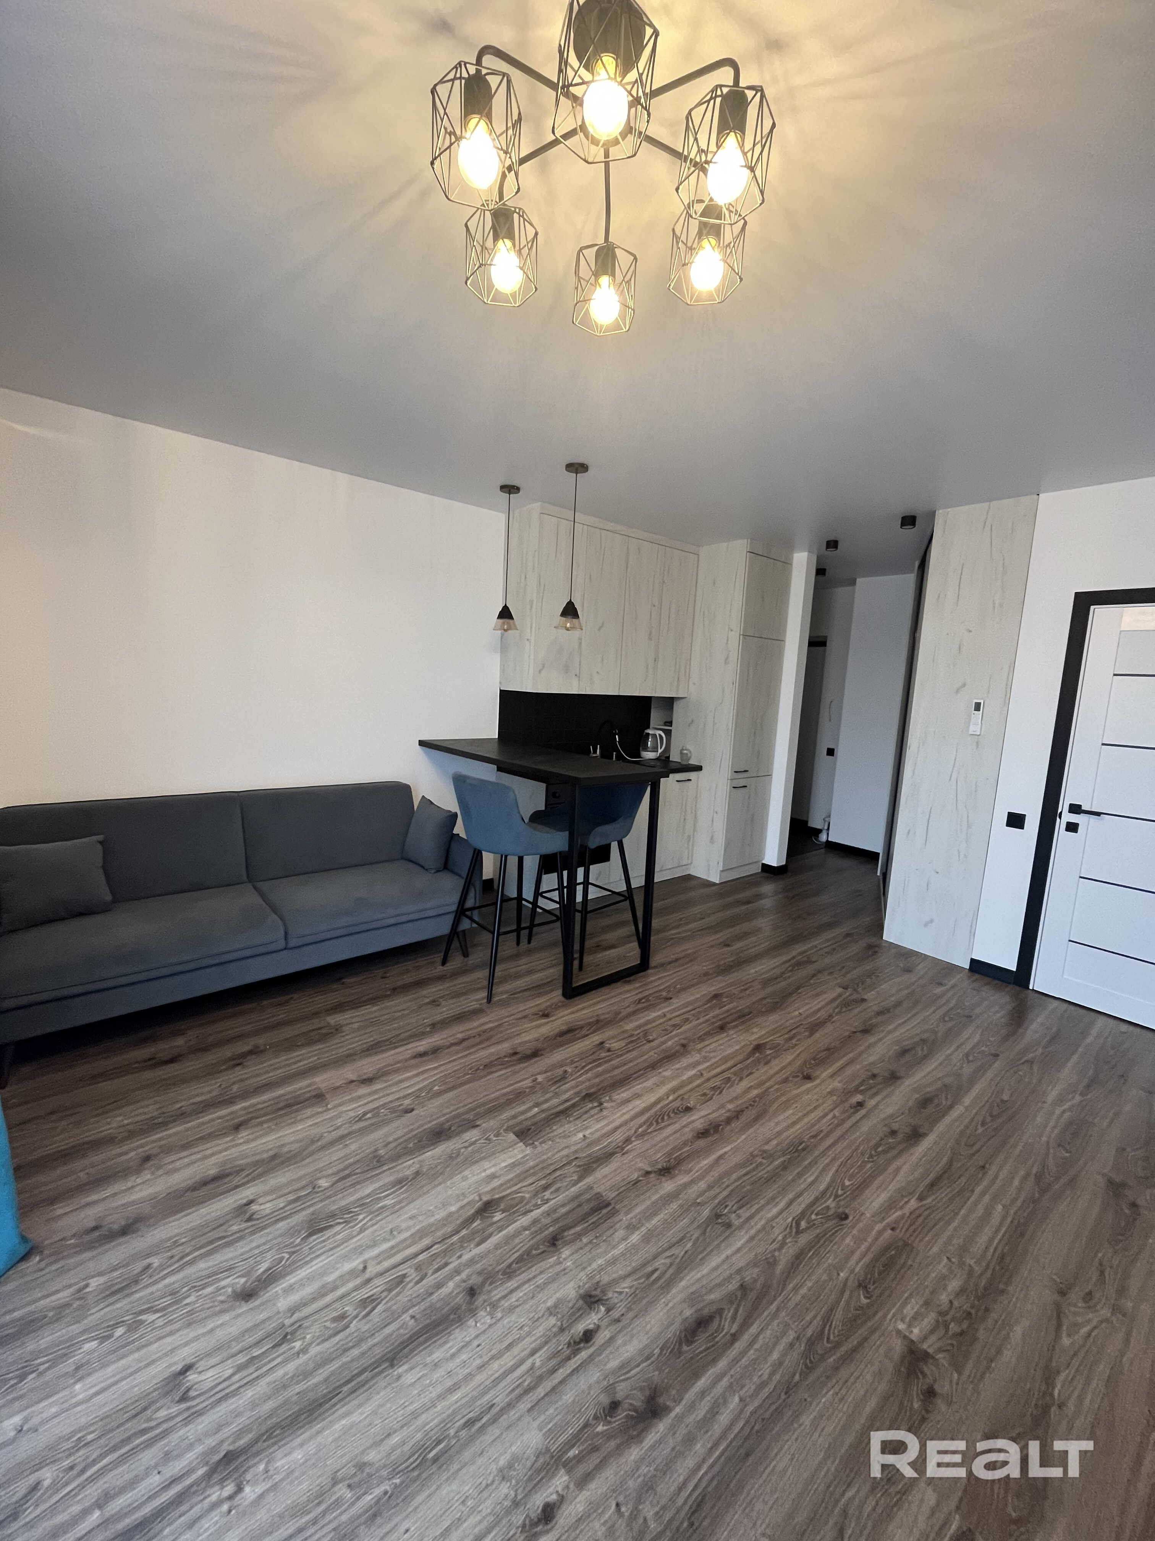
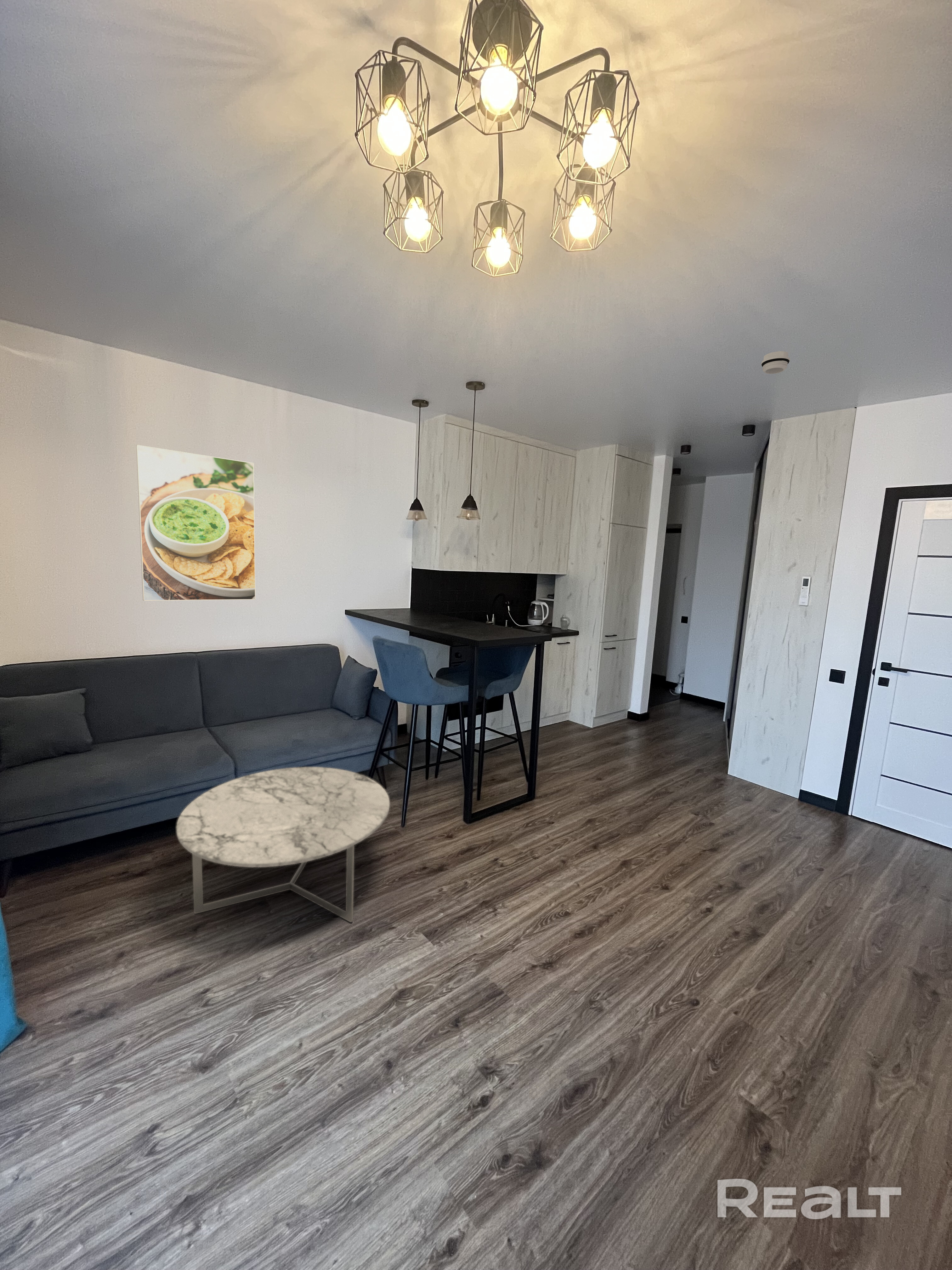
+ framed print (201, 529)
+ coffee table (290, 848)
+ smoke detector (775, 363)
